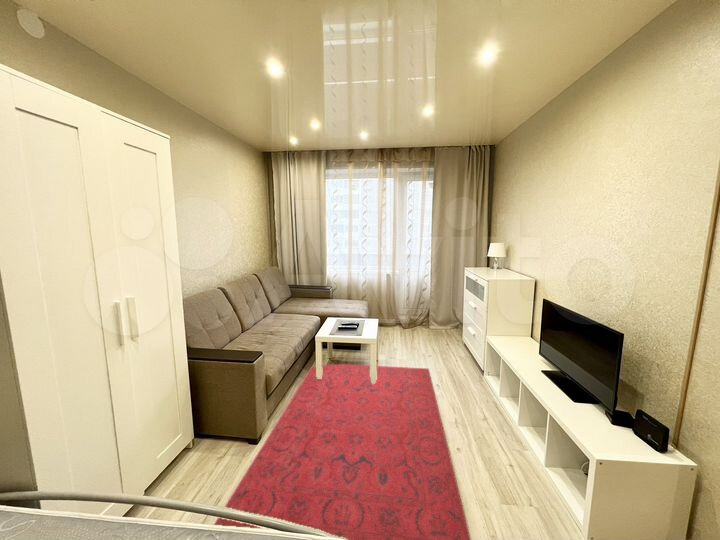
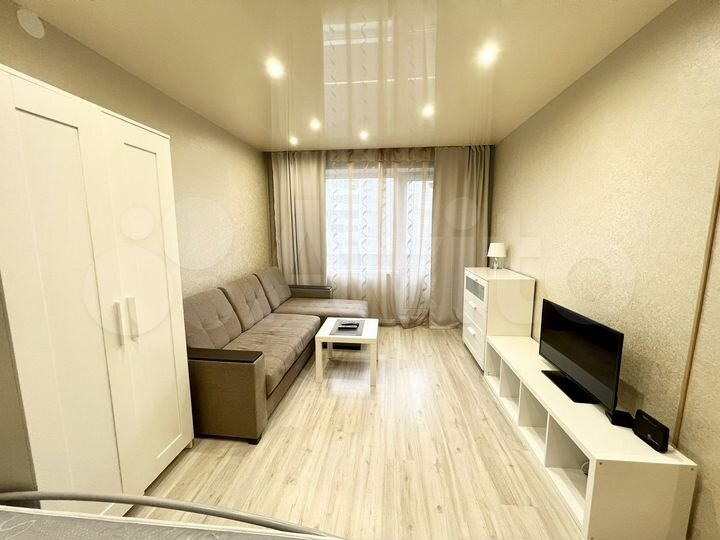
- rug (360, 419)
